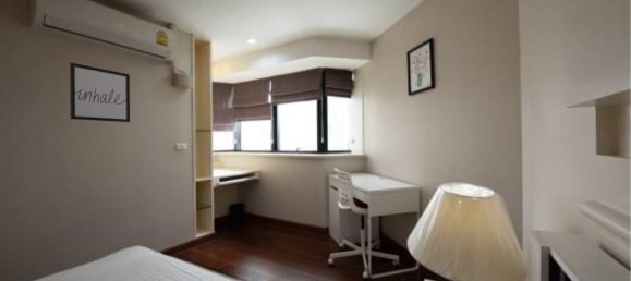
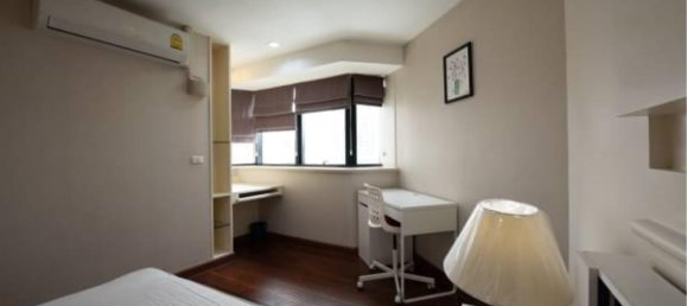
- wall art (101, 95)
